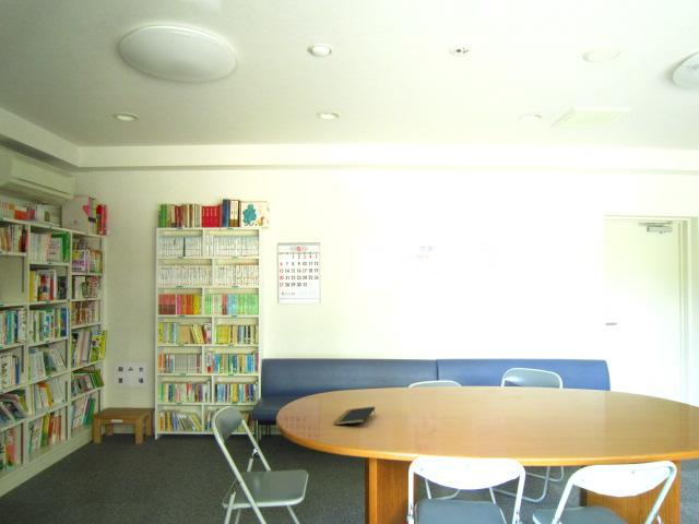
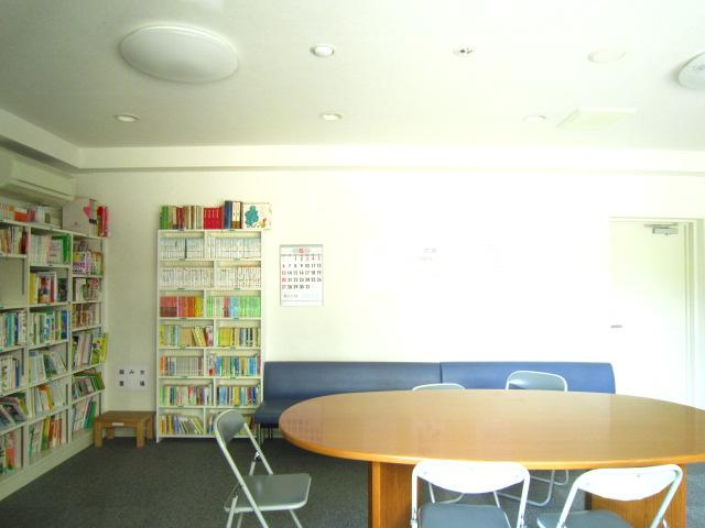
- notepad (355, 415)
